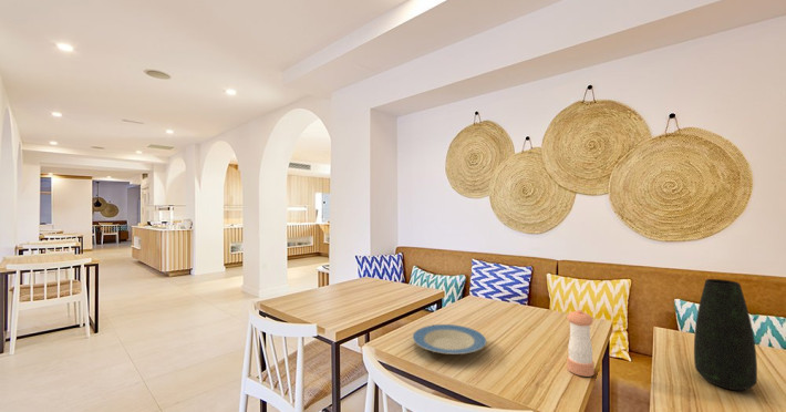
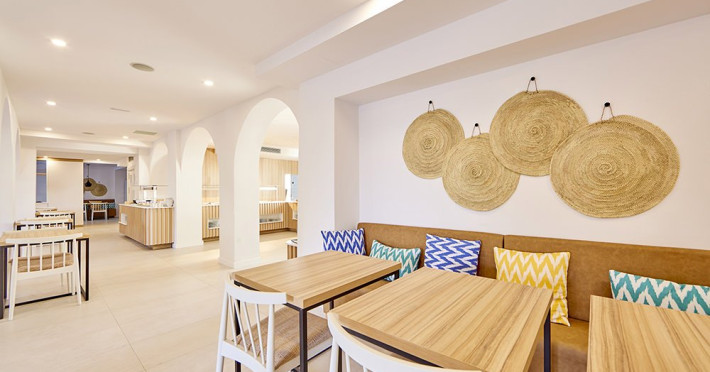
- pepper shaker (580, 340)
- vase (723, 331)
- plate (448, 341)
